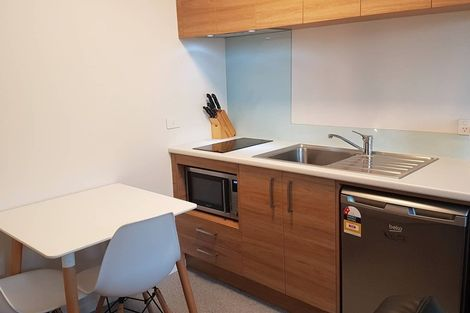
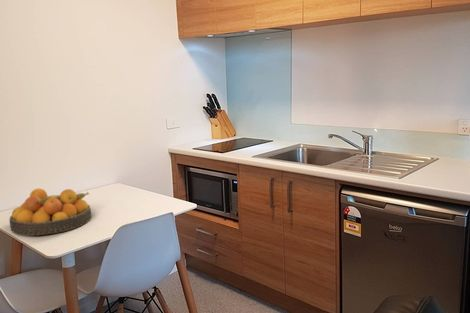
+ fruit bowl (50, 207)
